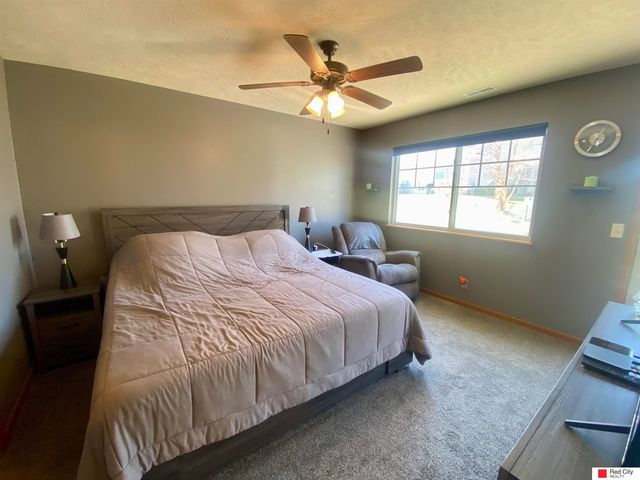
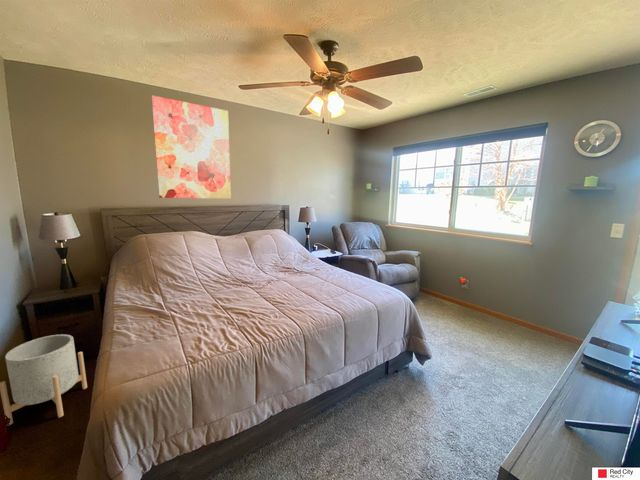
+ planter (46, 375)
+ wall art (195, 152)
